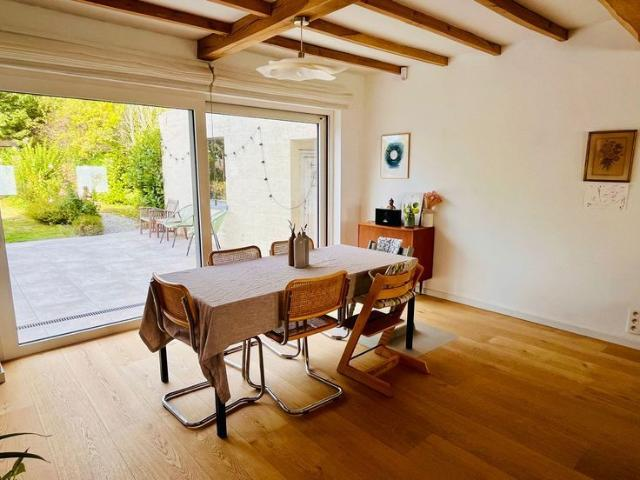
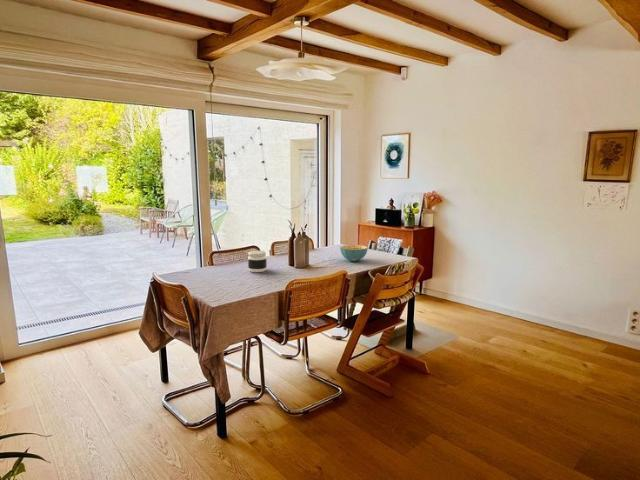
+ cereal bowl (353, 253)
+ jar (257, 261)
